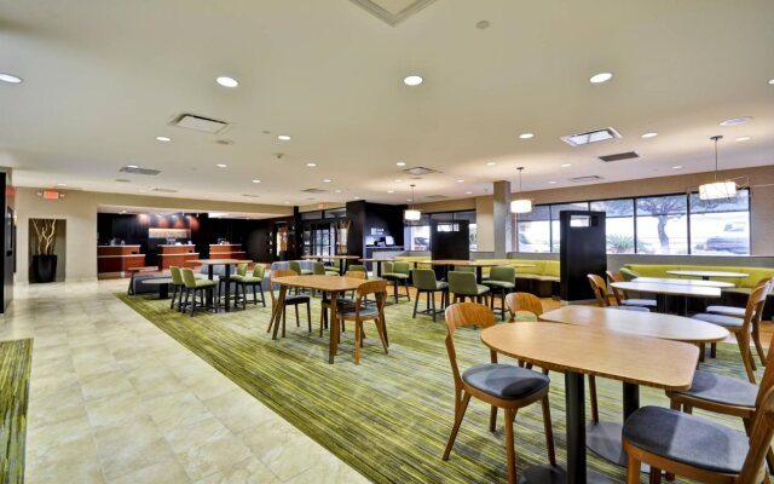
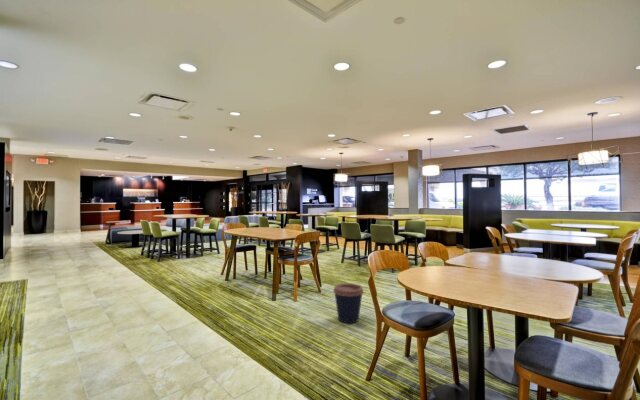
+ coffee cup (348, 303)
